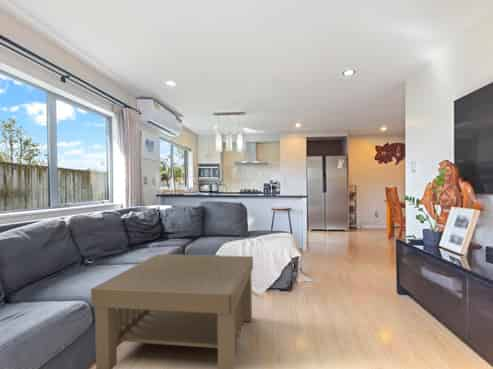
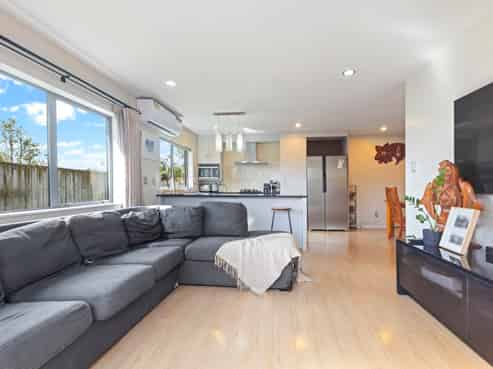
- coffee table (186, 304)
